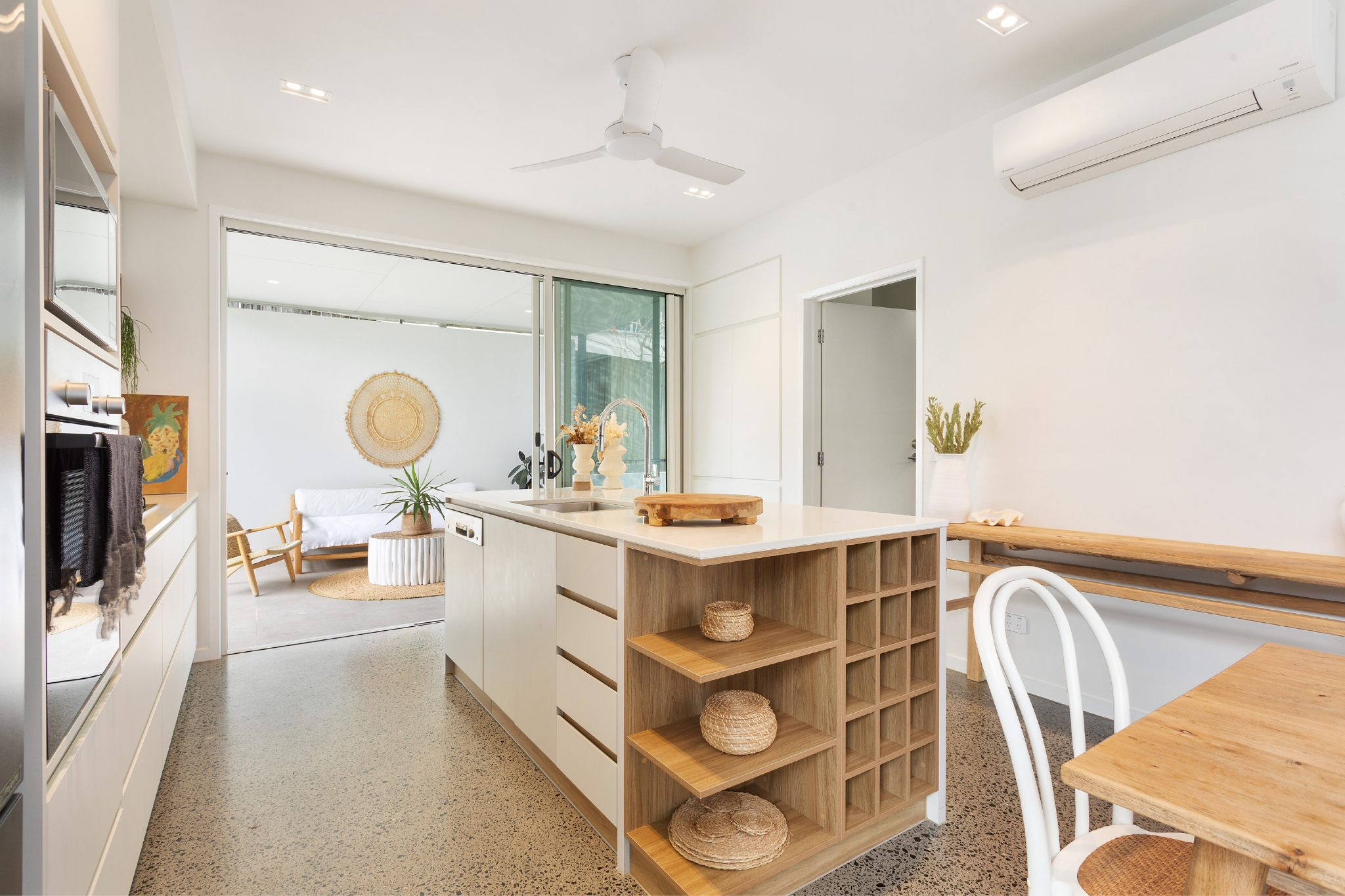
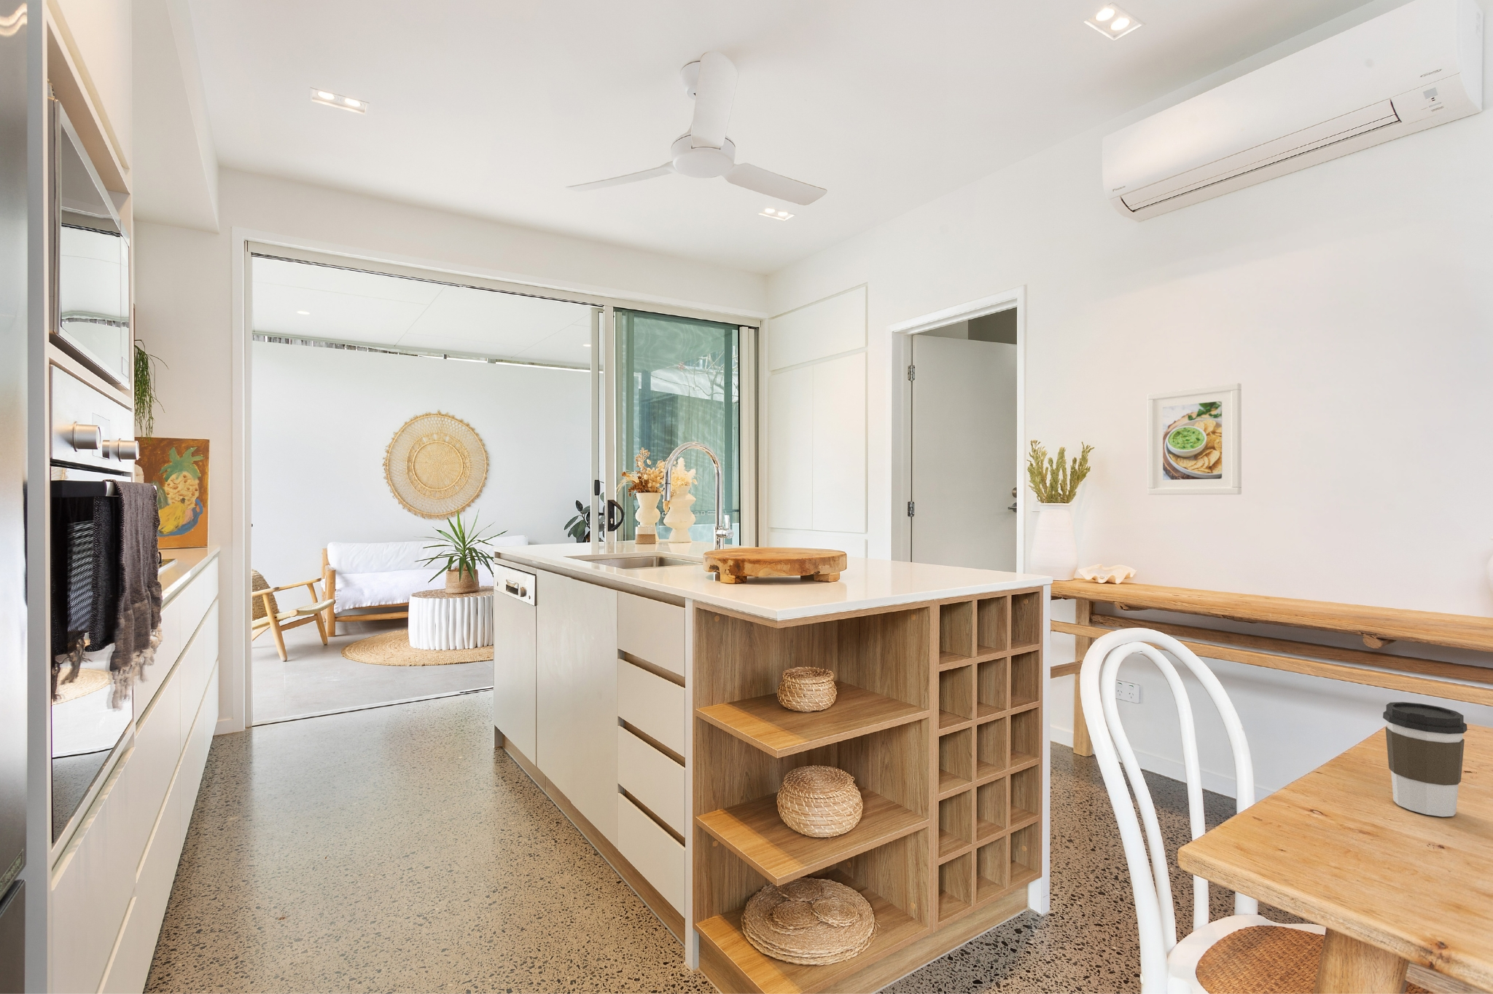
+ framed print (1192, 442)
+ coffee cup (1424, 758)
